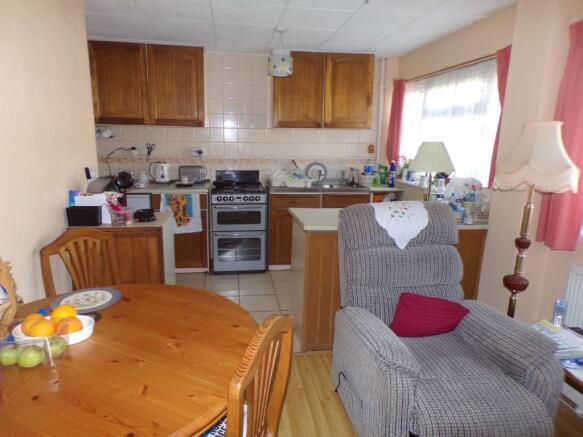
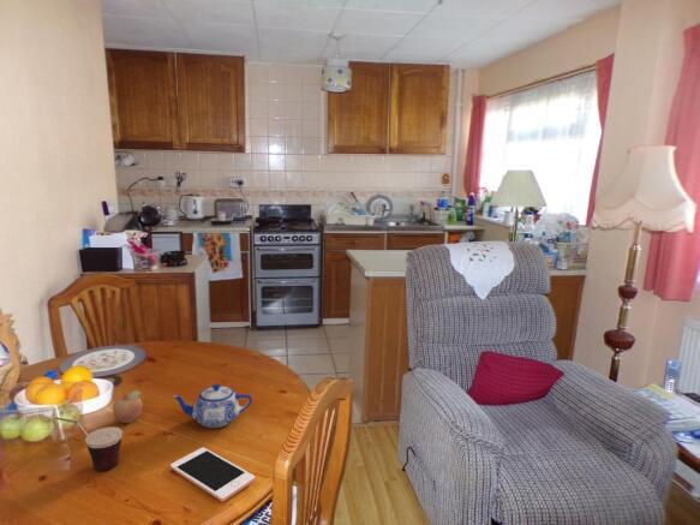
+ teapot (213, 402)
+ cell phone (211, 472)
+ cup (89, 441)
+ fruit (127, 406)
